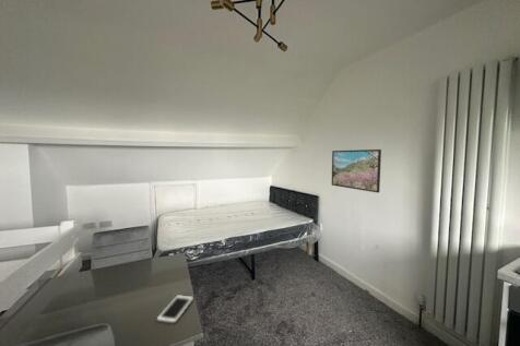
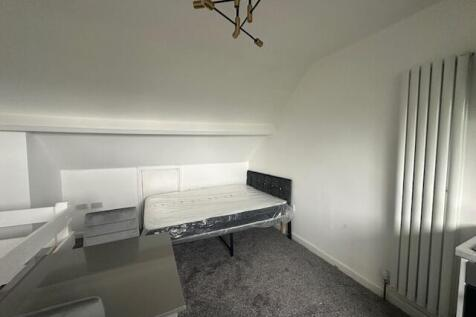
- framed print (353, 169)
- cell phone (176, 308)
